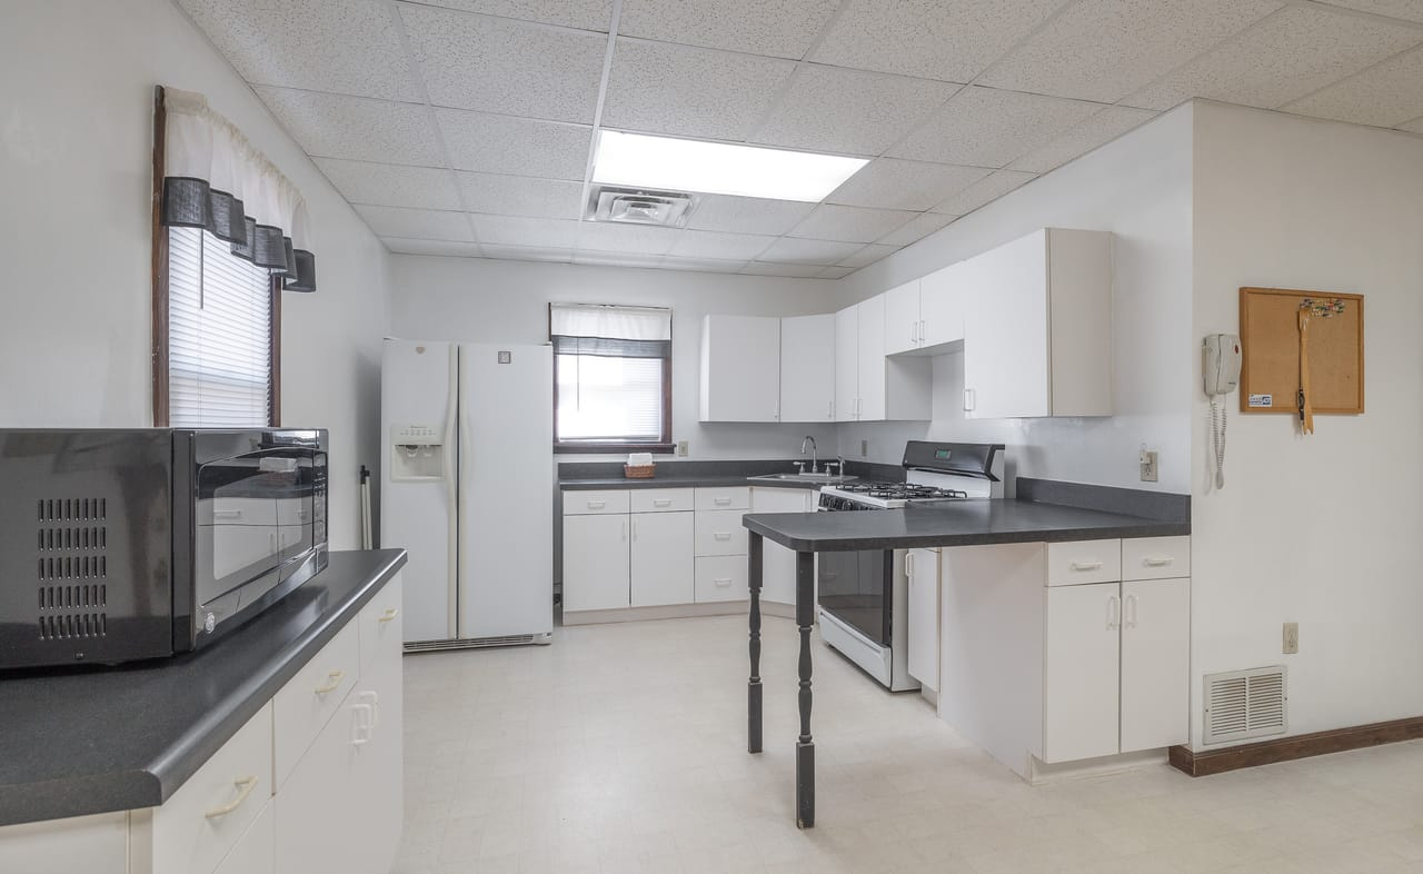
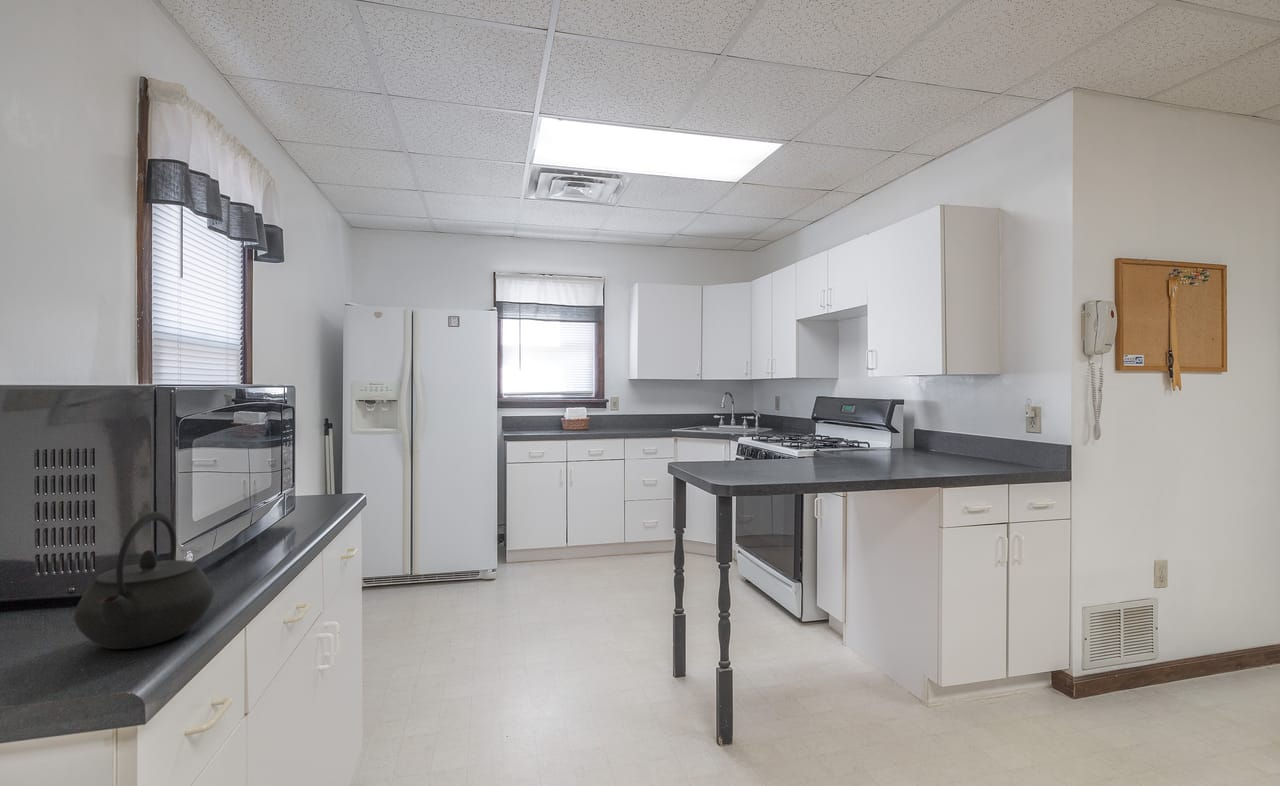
+ kettle (143, 577)
